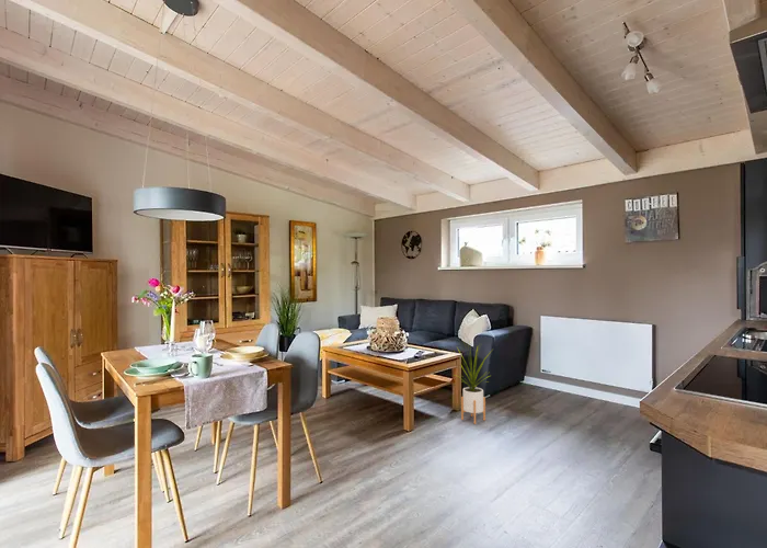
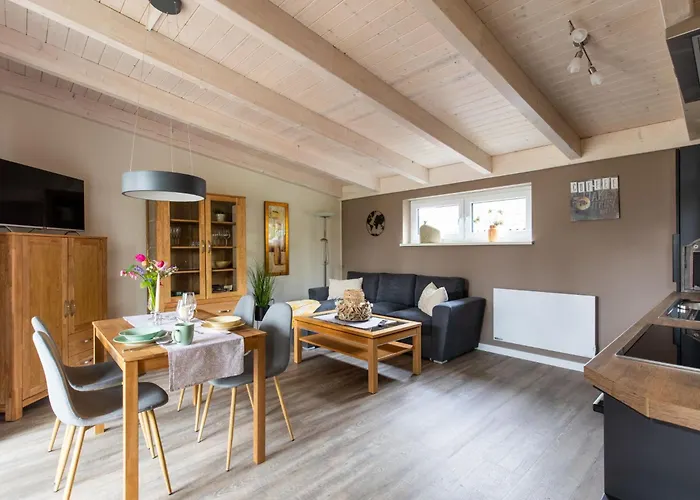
- house plant (472, 380)
